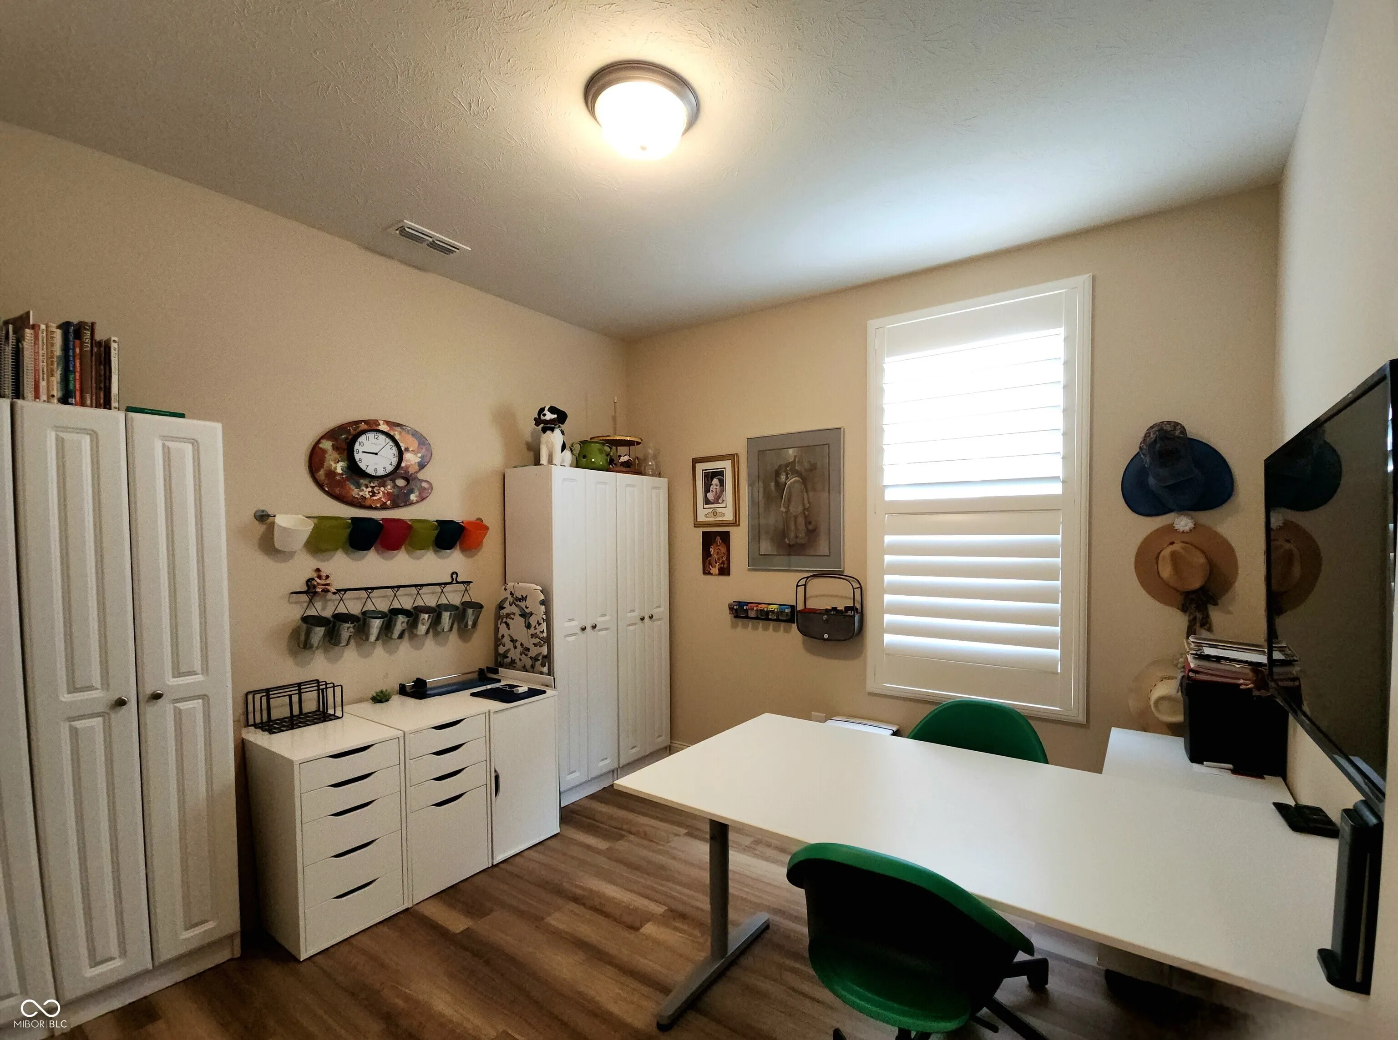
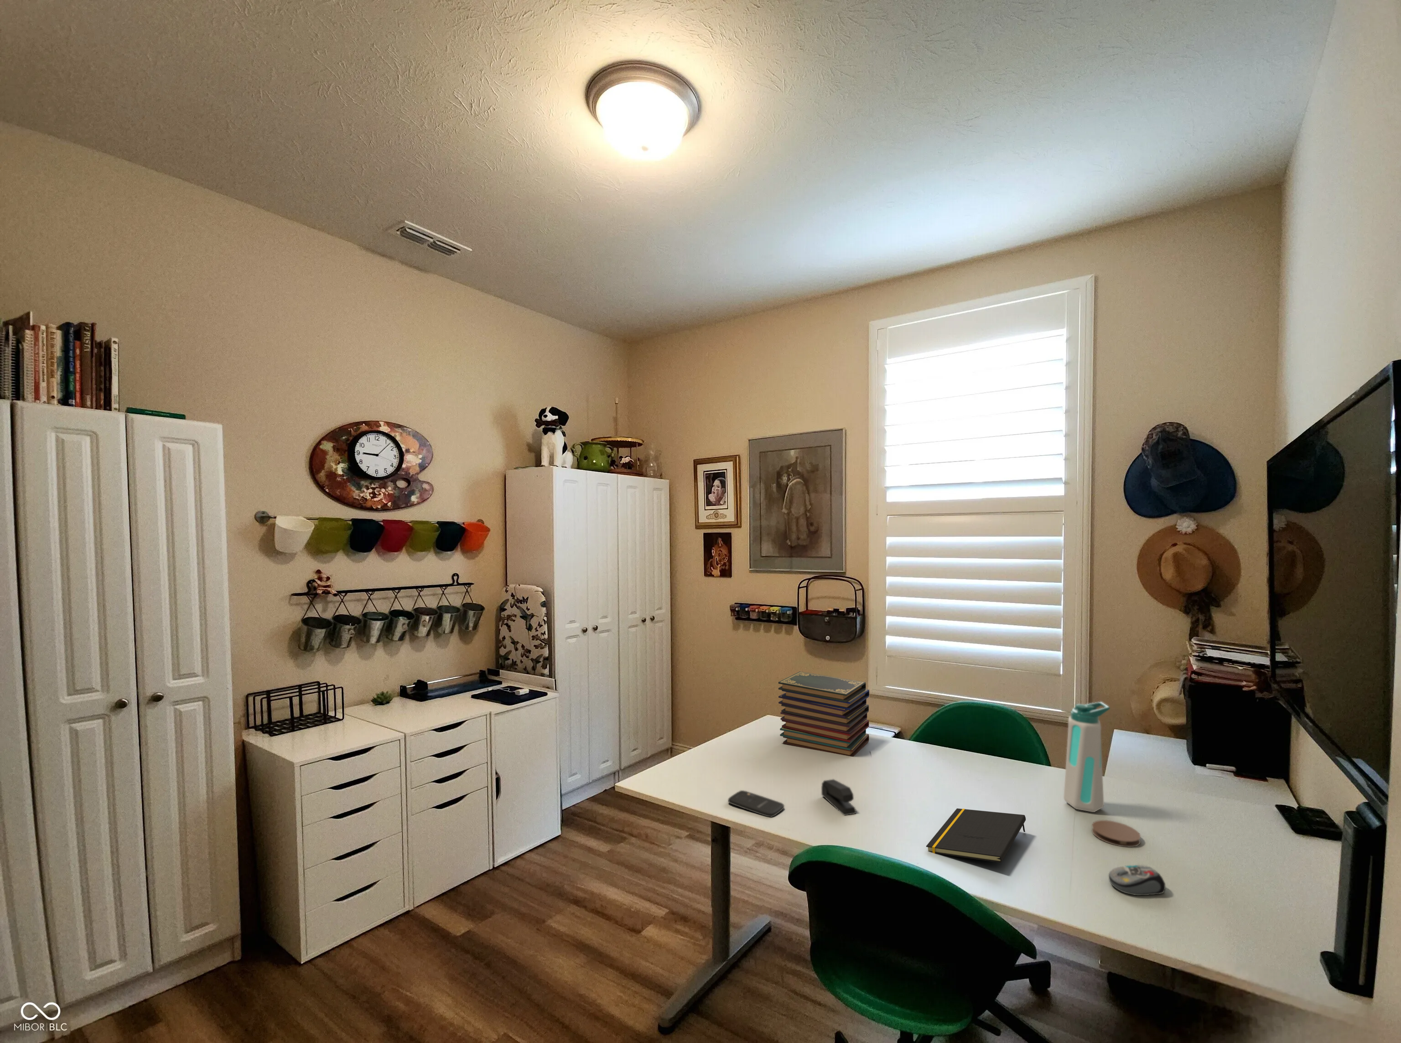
+ computer mouse (1137, 876)
+ coaster (1115, 833)
+ stapler (838, 793)
+ notepad (977, 833)
+ smartphone (756, 803)
+ book stack (823, 712)
+ water bottle (1087, 755)
